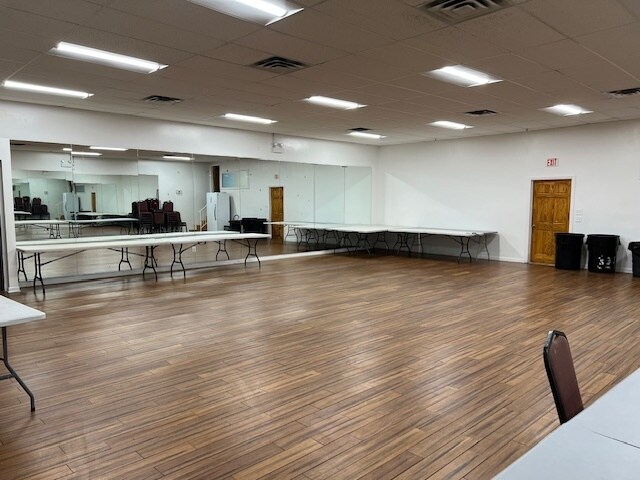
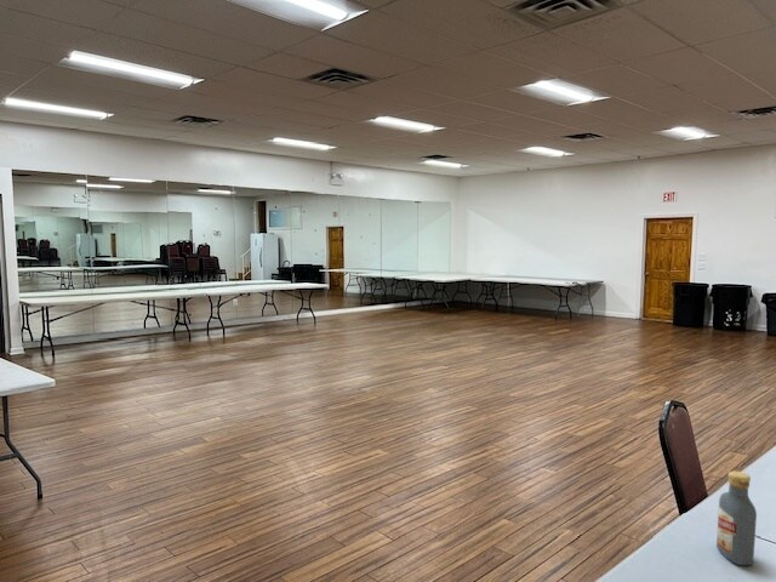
+ vodka (736, 514)
